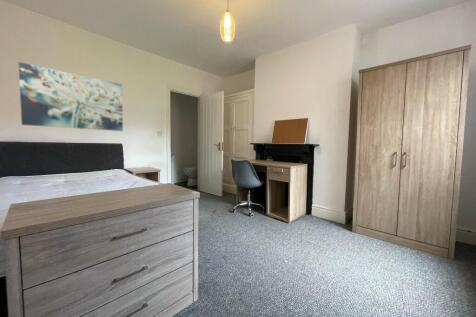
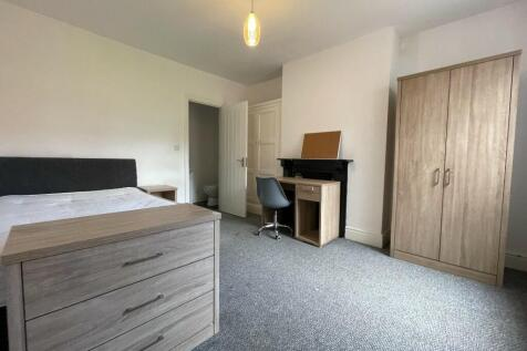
- wall art (78, 101)
